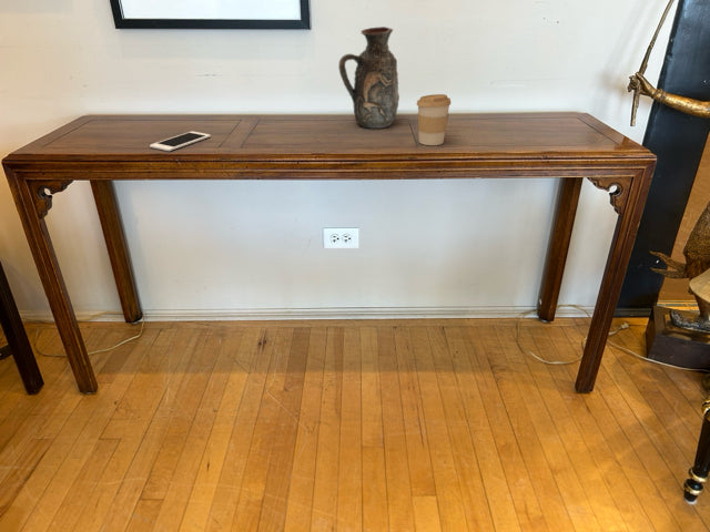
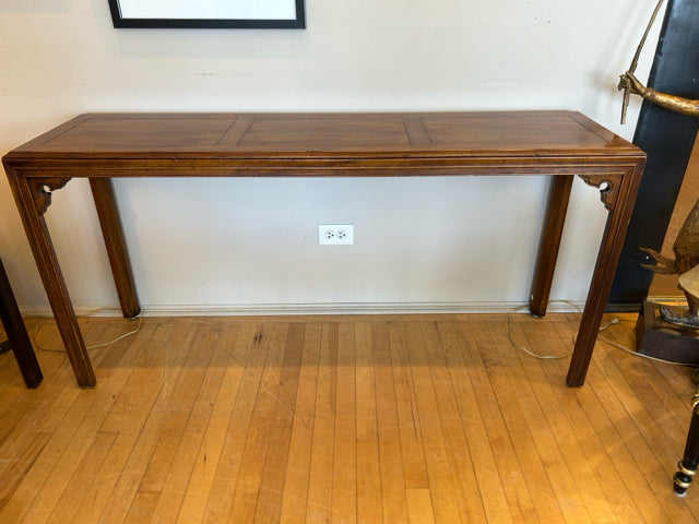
- coffee cup (432, 119)
- cell phone (181, 141)
- decorative vase (368, 78)
